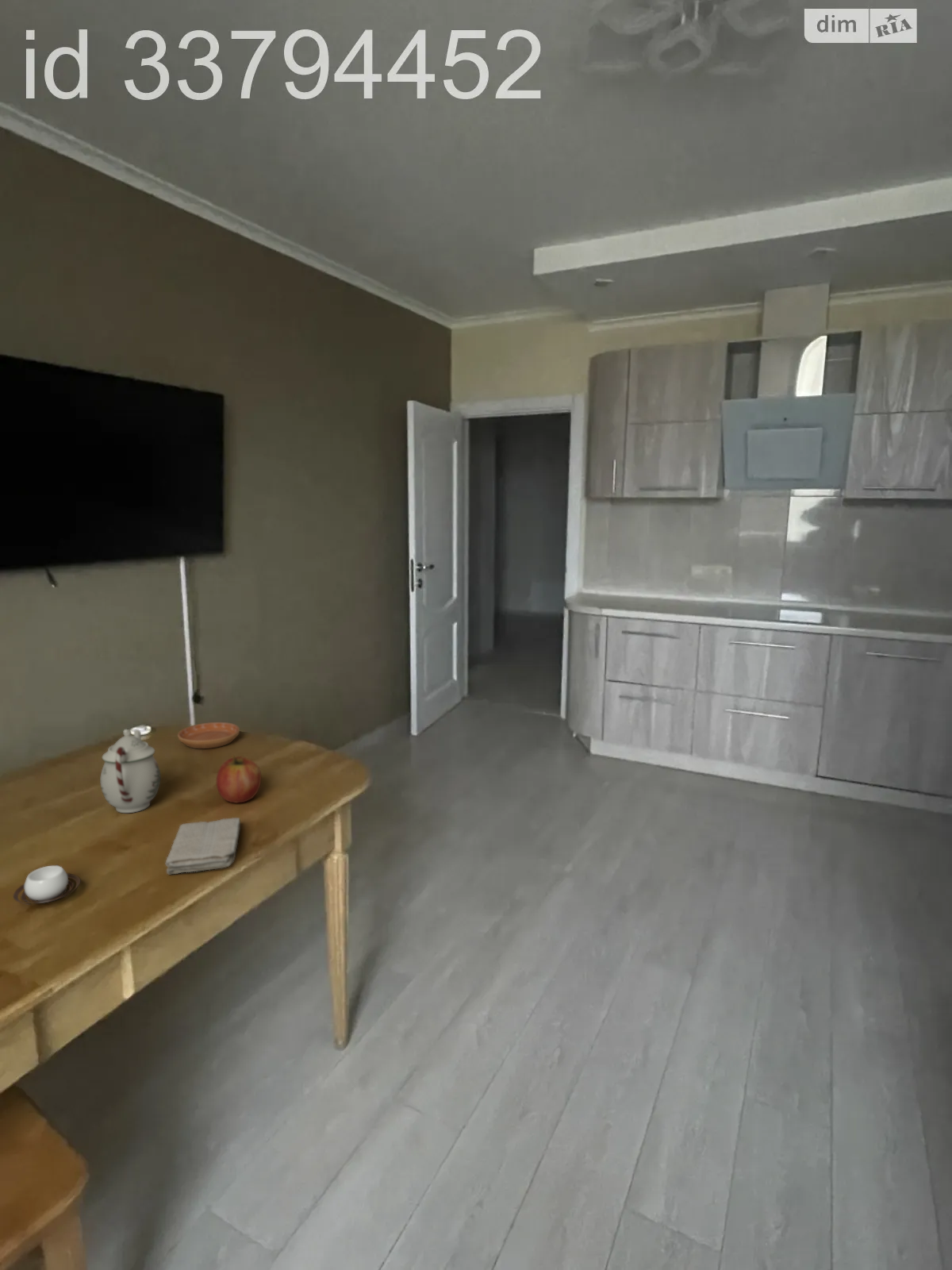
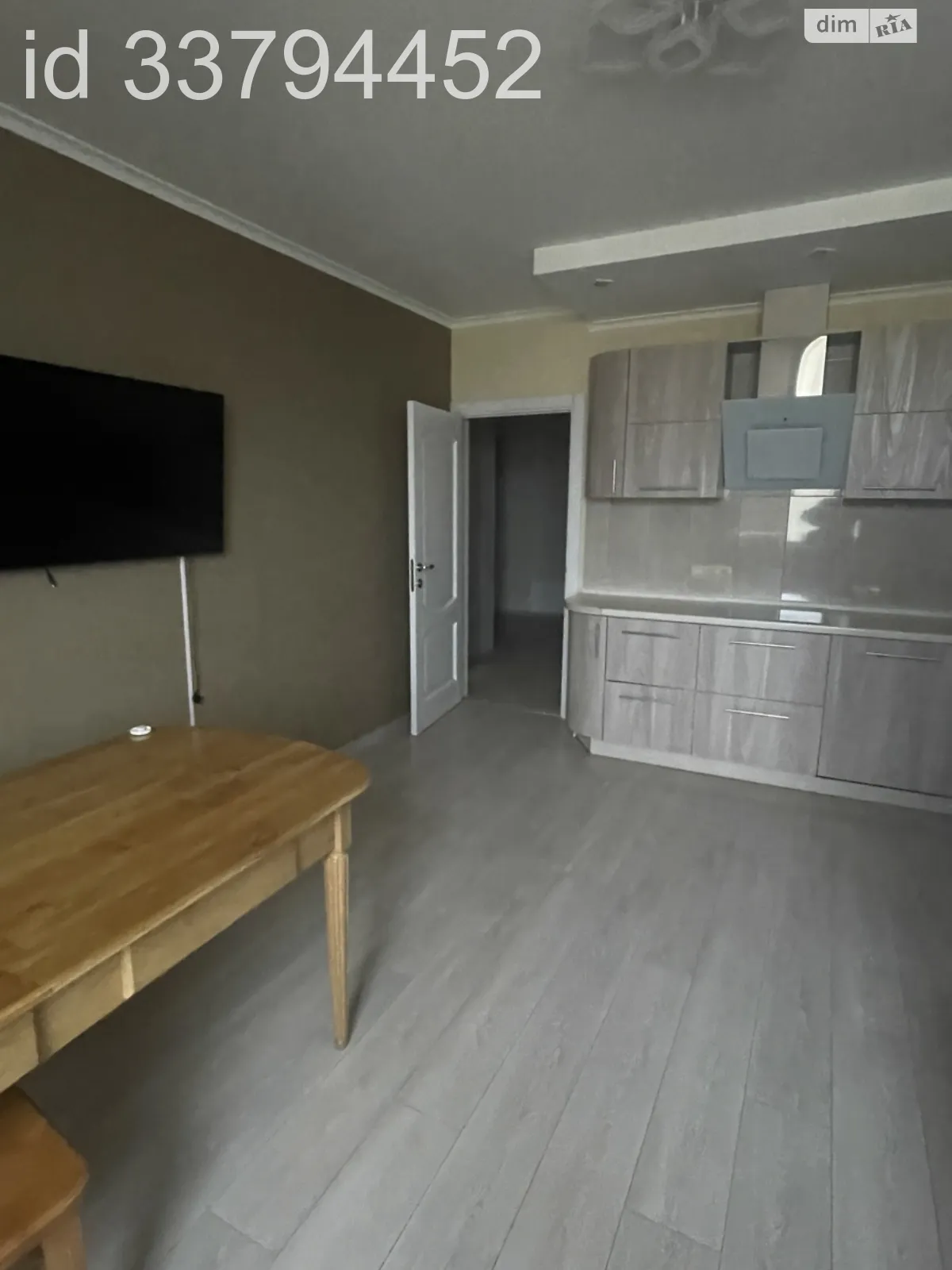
- saucer (209, 736)
- washcloth (205, 842)
- teapot (130, 767)
- cup (46, 885)
- fruit (239, 777)
